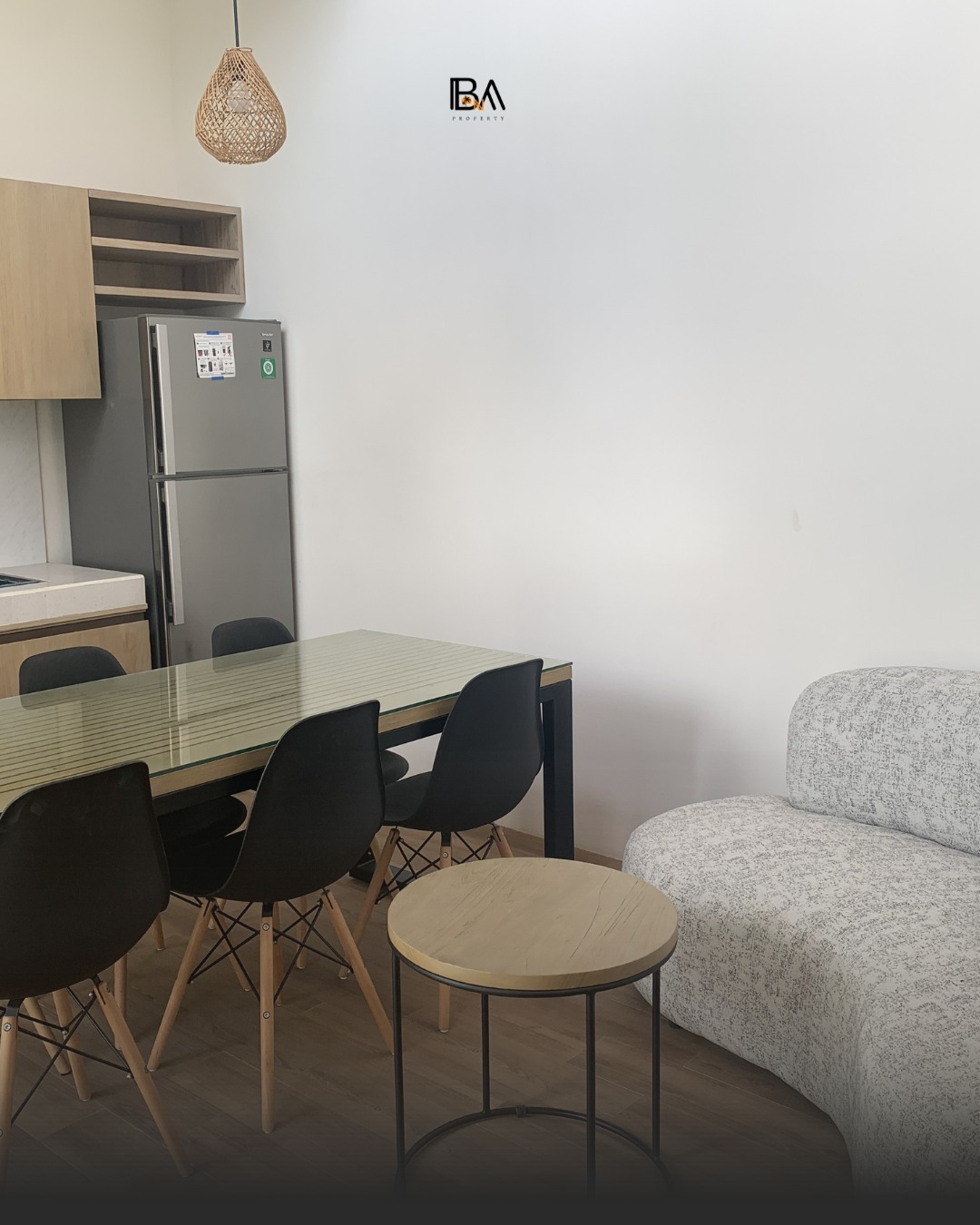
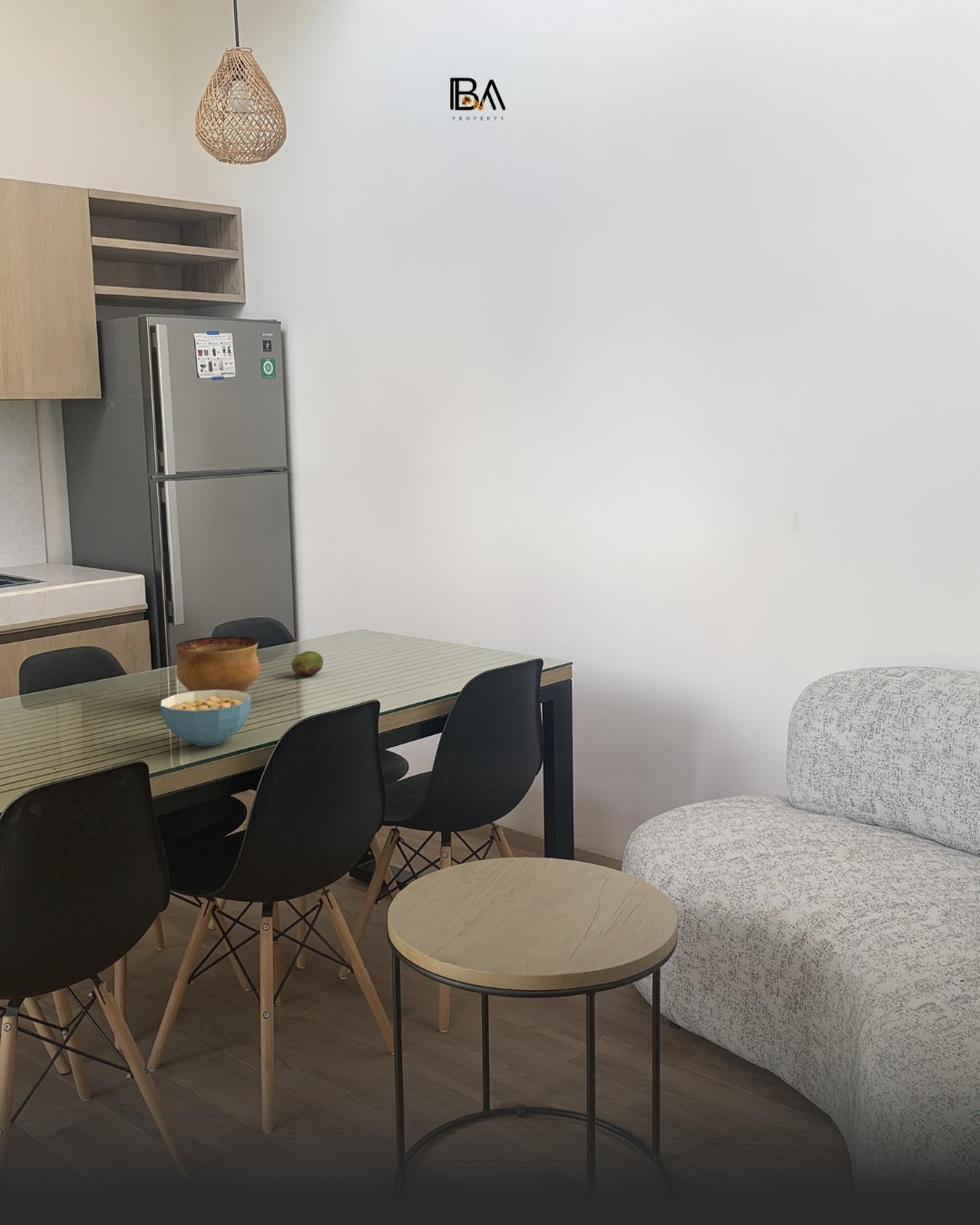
+ bowl (218, 672)
+ fruit (309, 662)
+ cereal bowl (207, 720)
